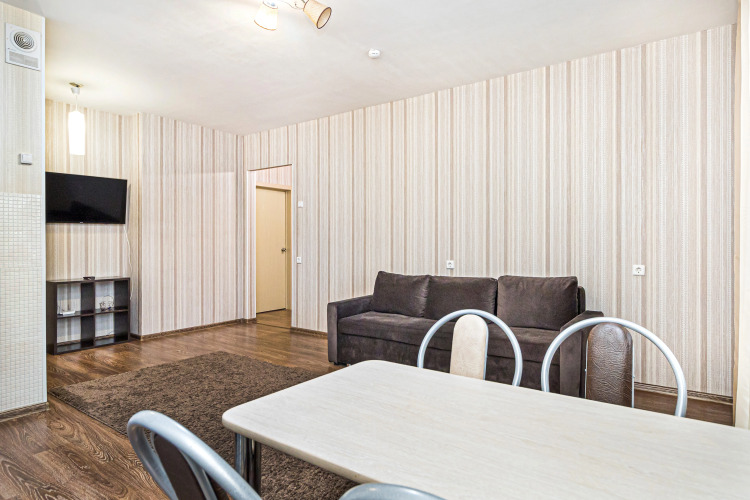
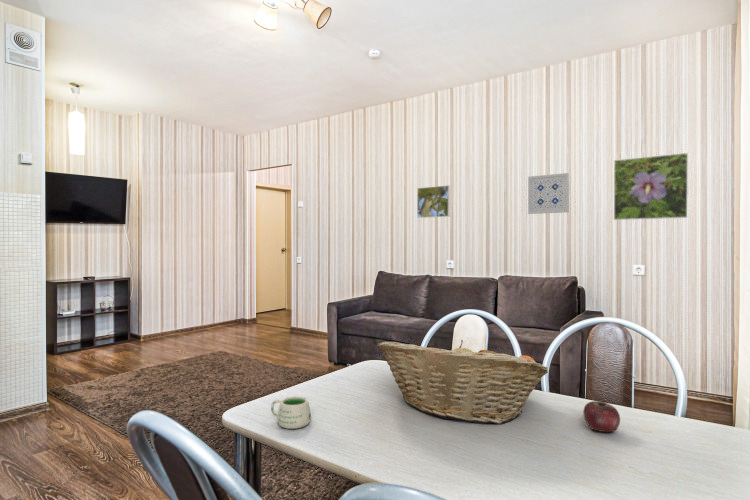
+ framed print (433, 202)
+ apple (601, 414)
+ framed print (649, 187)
+ mug (289, 411)
+ wall art (548, 194)
+ fruit basket (457, 370)
